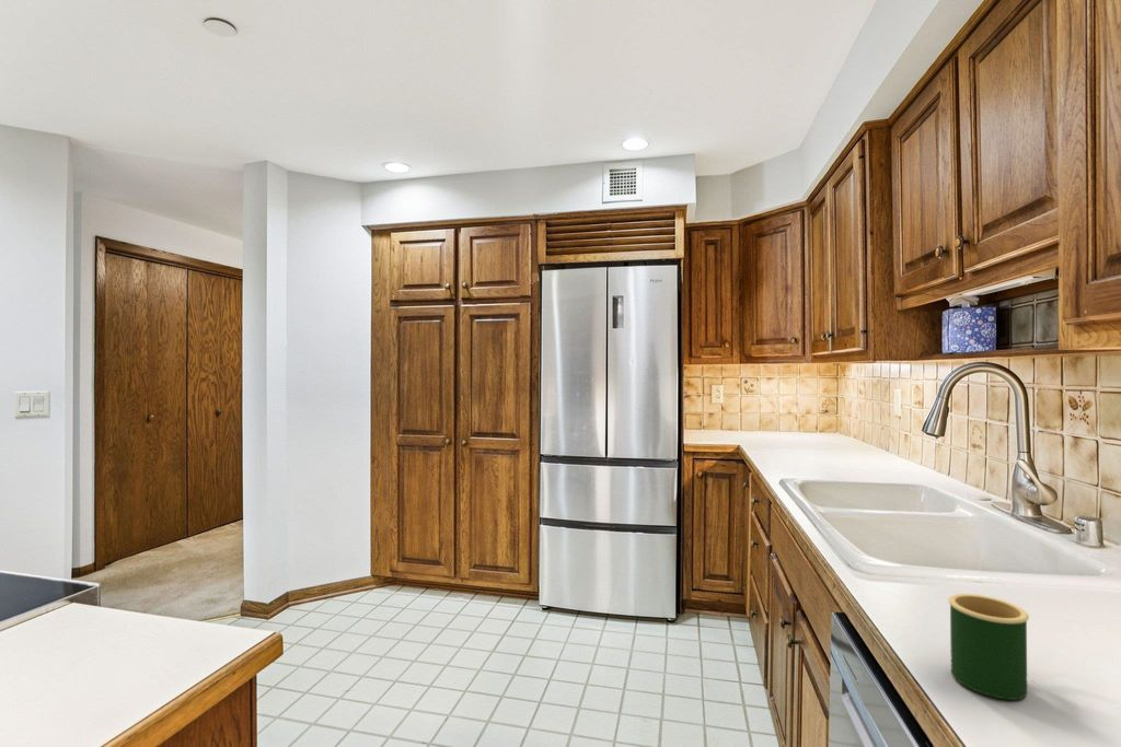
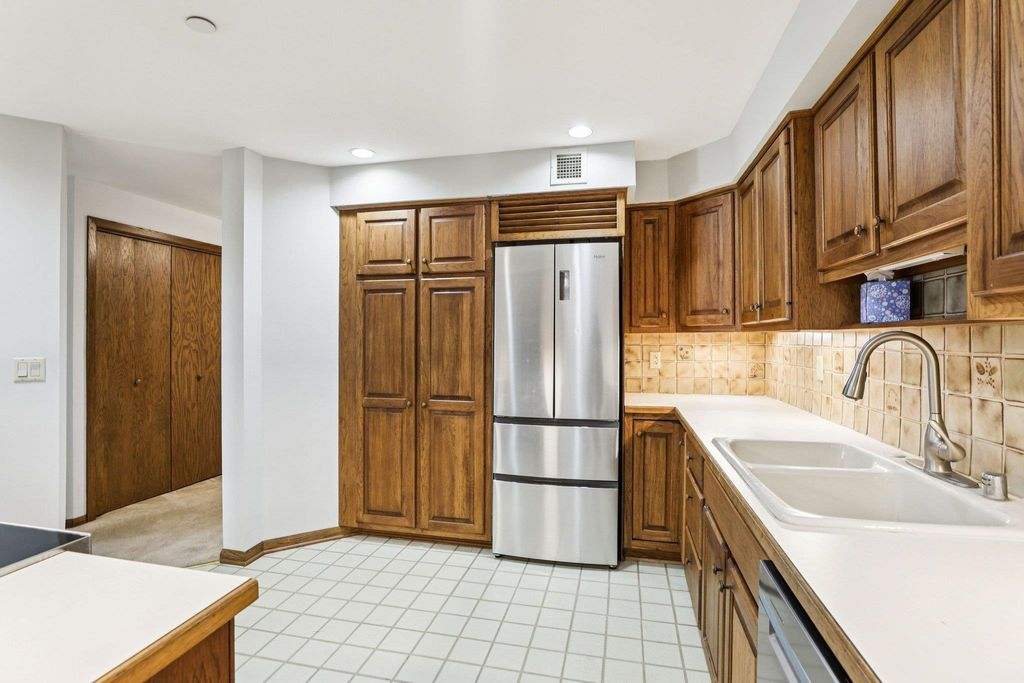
- mug (990, 639)
